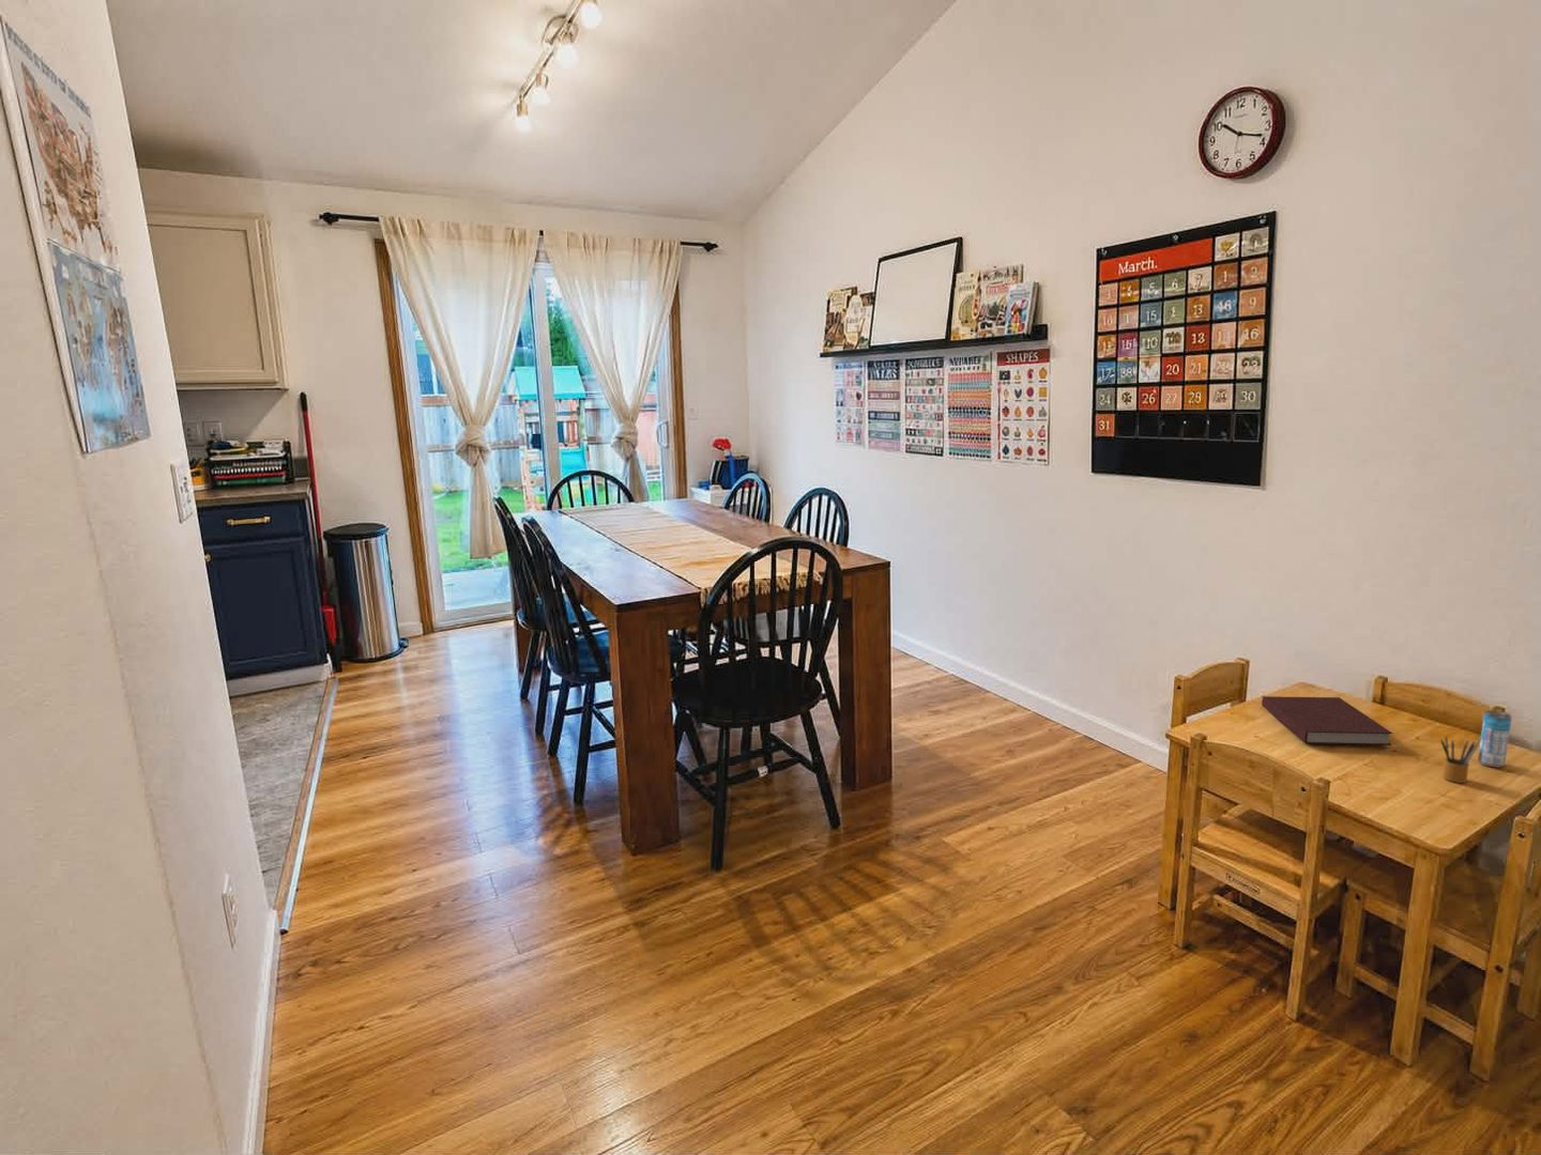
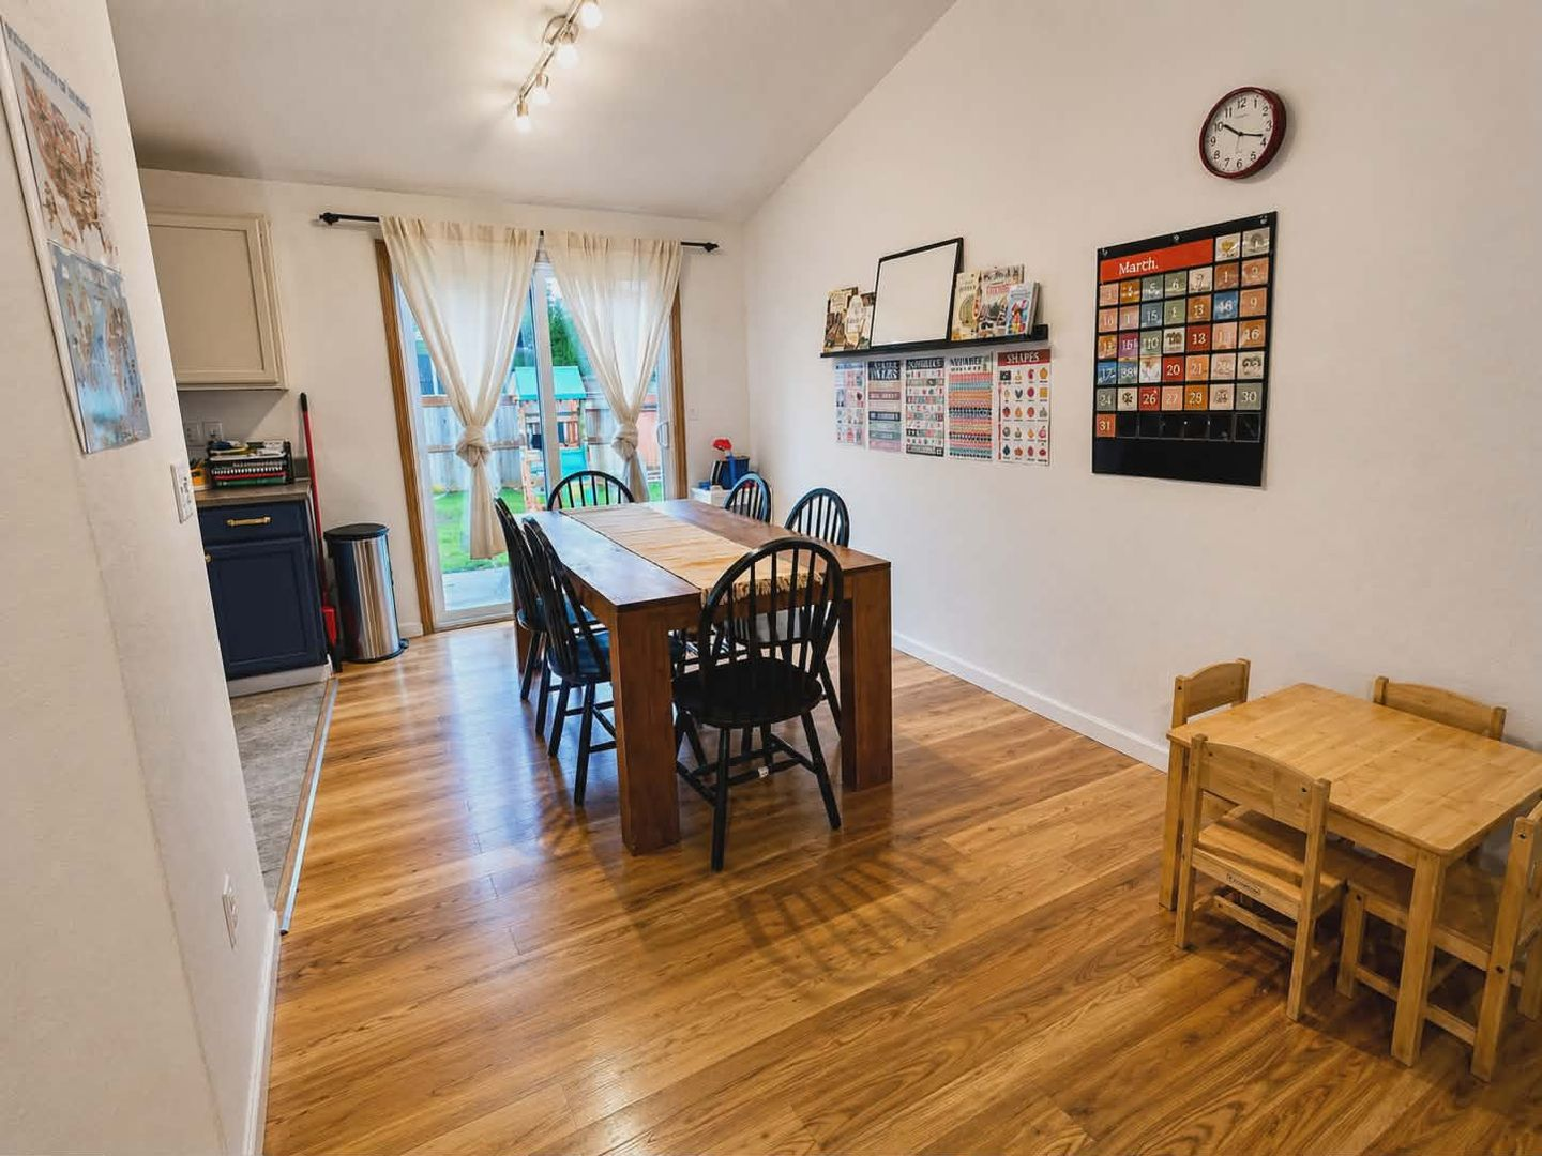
- pencil box (1455, 758)
- beverage can (1494, 739)
- notebook (1323, 718)
